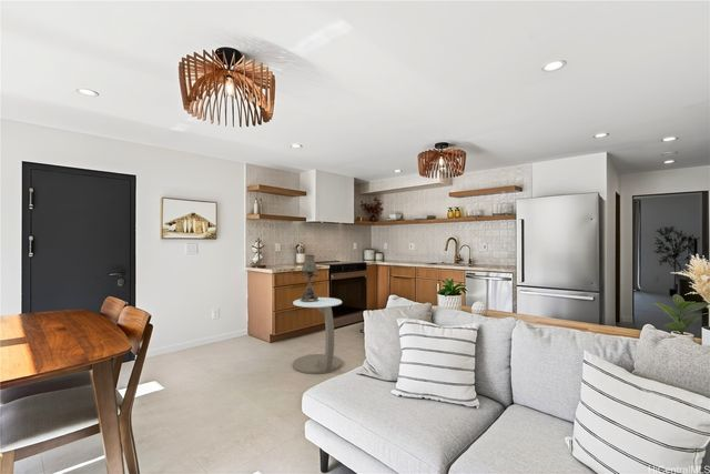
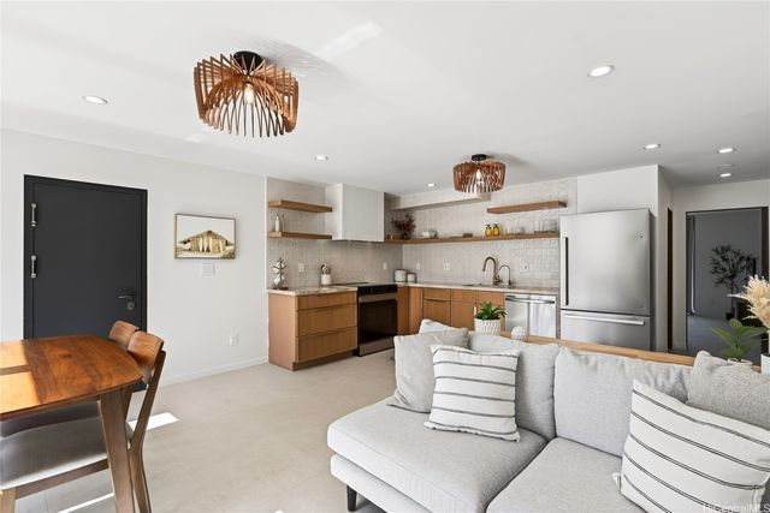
- side table (326, 333)
- table lamp (308, 278)
